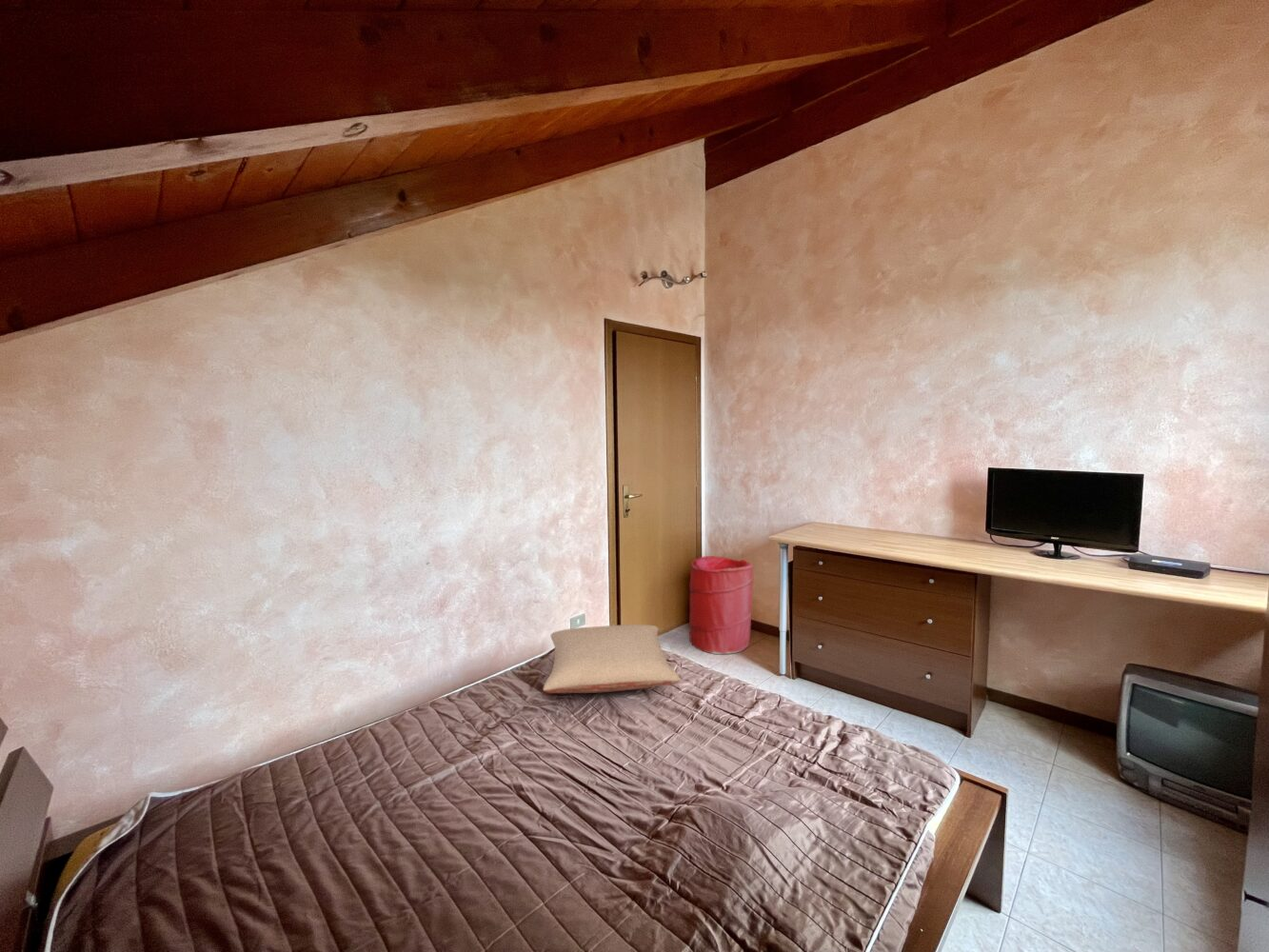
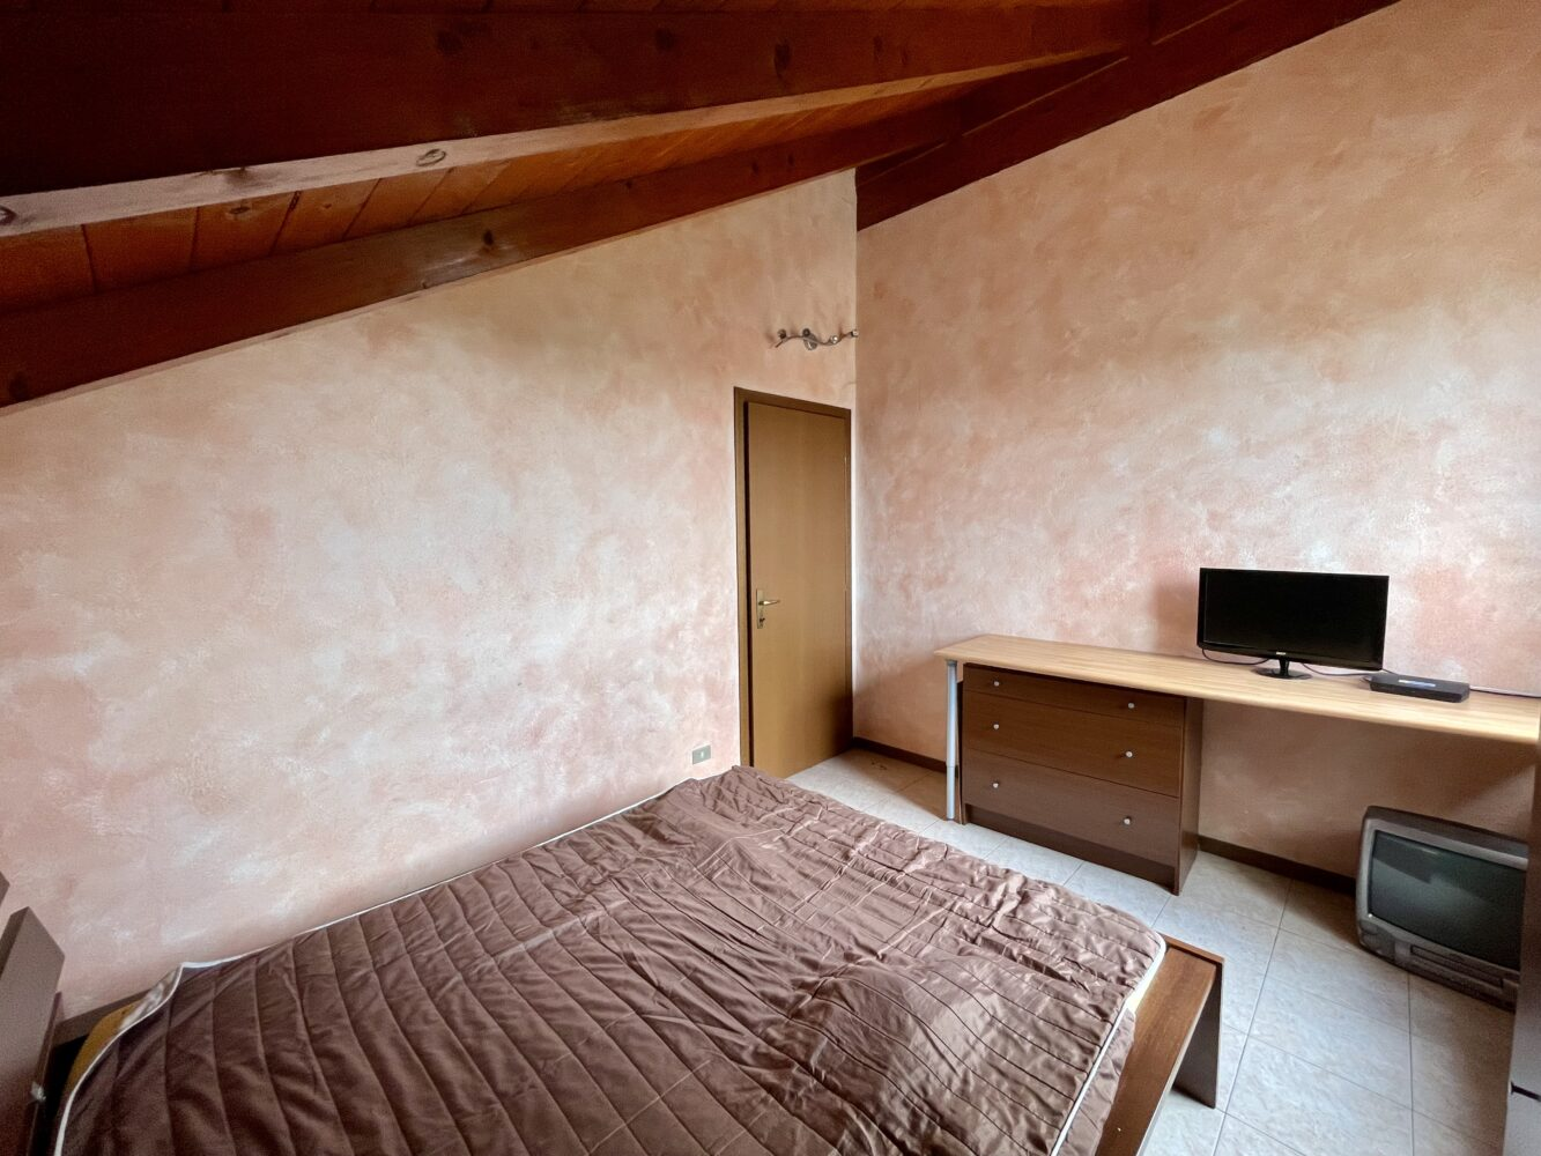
- laundry hamper (721, 601)
- pillow (608, 655)
